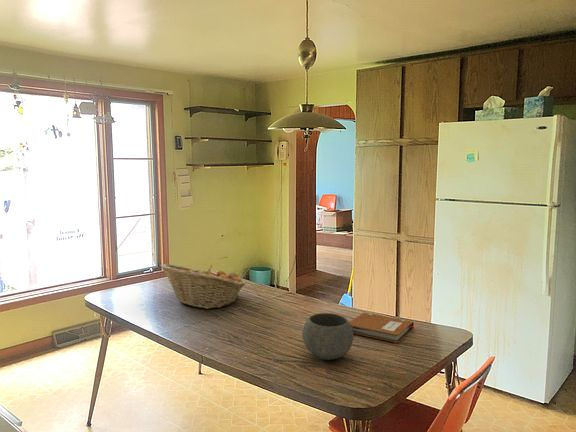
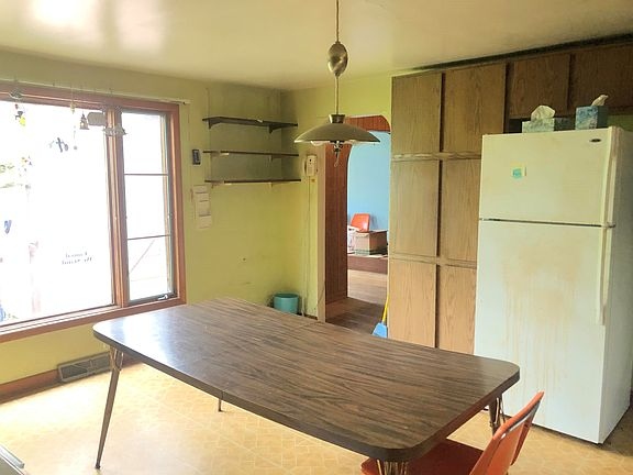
- bowl (327, 337)
- fruit basket (203, 281)
- notebook (381, 326)
